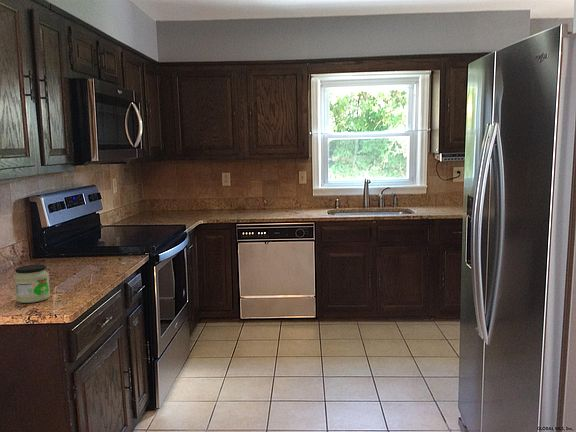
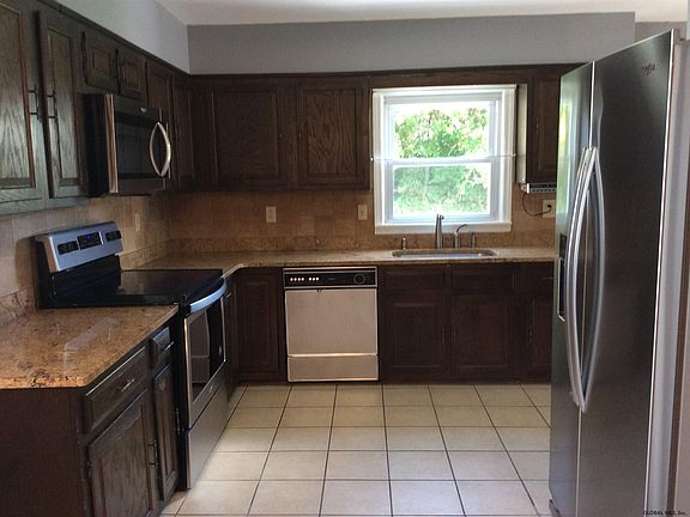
- jar (32, 283)
